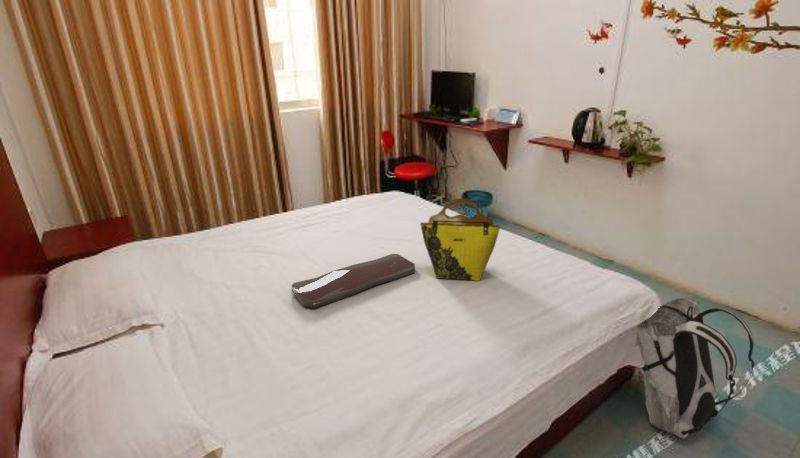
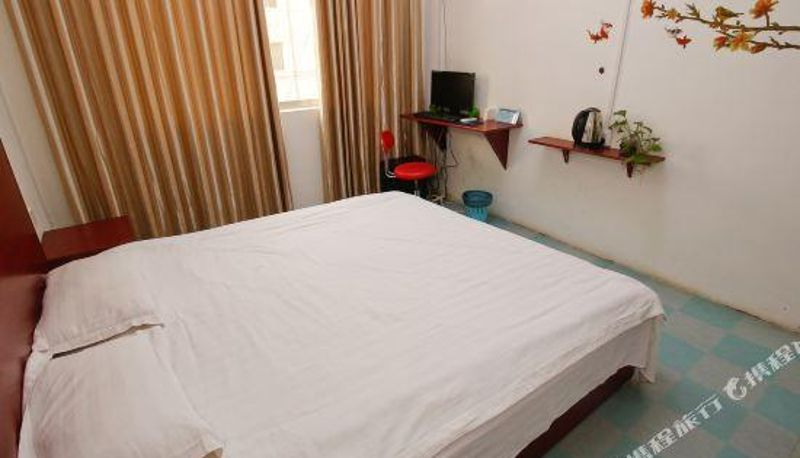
- serving tray (356, 277)
- tote bag (459, 237)
- backpack (687, 366)
